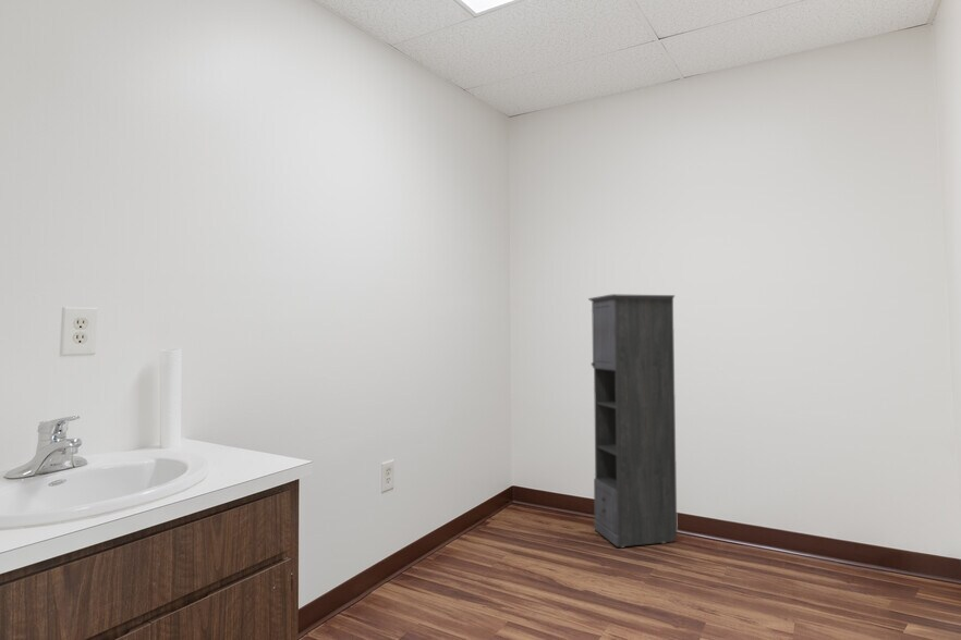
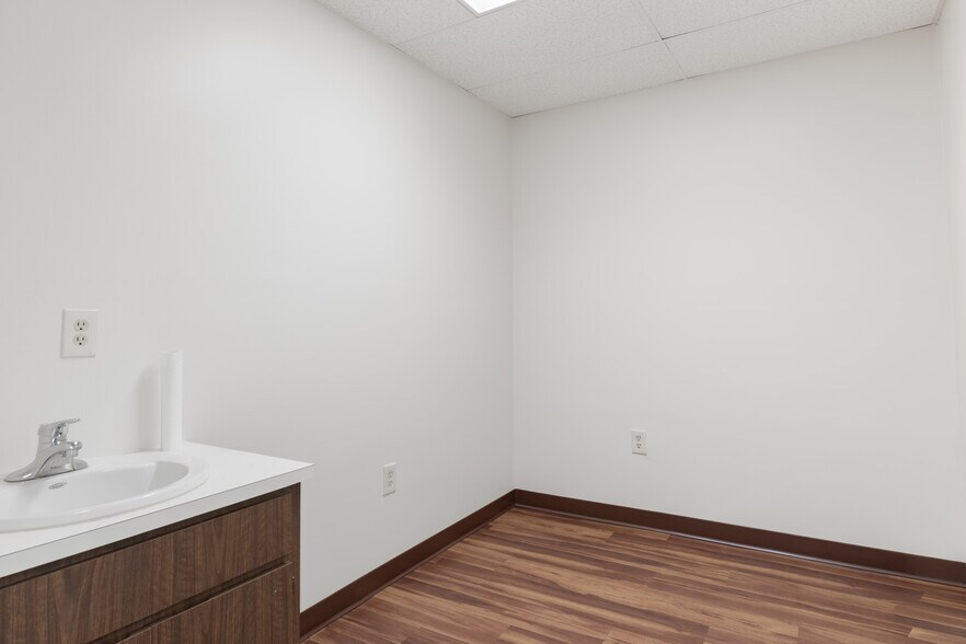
- storage cabinet (632, 415)
